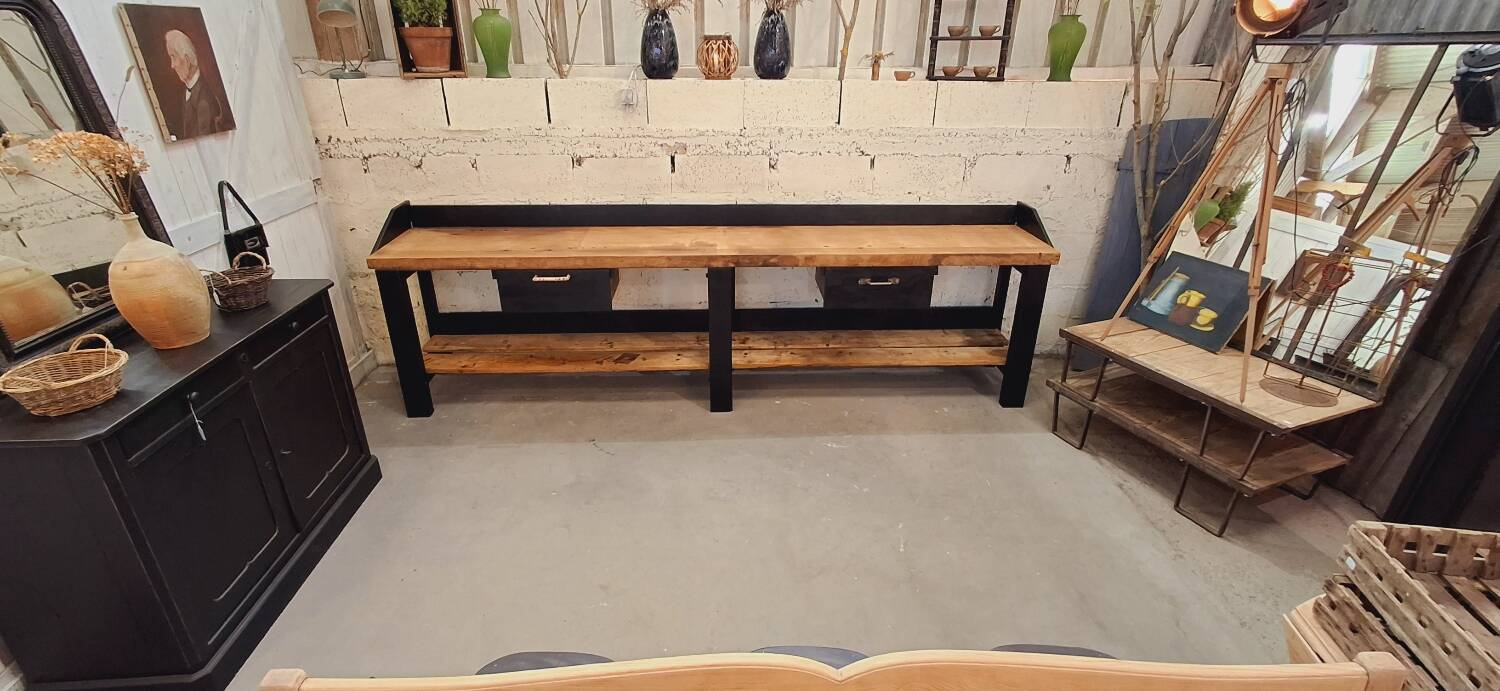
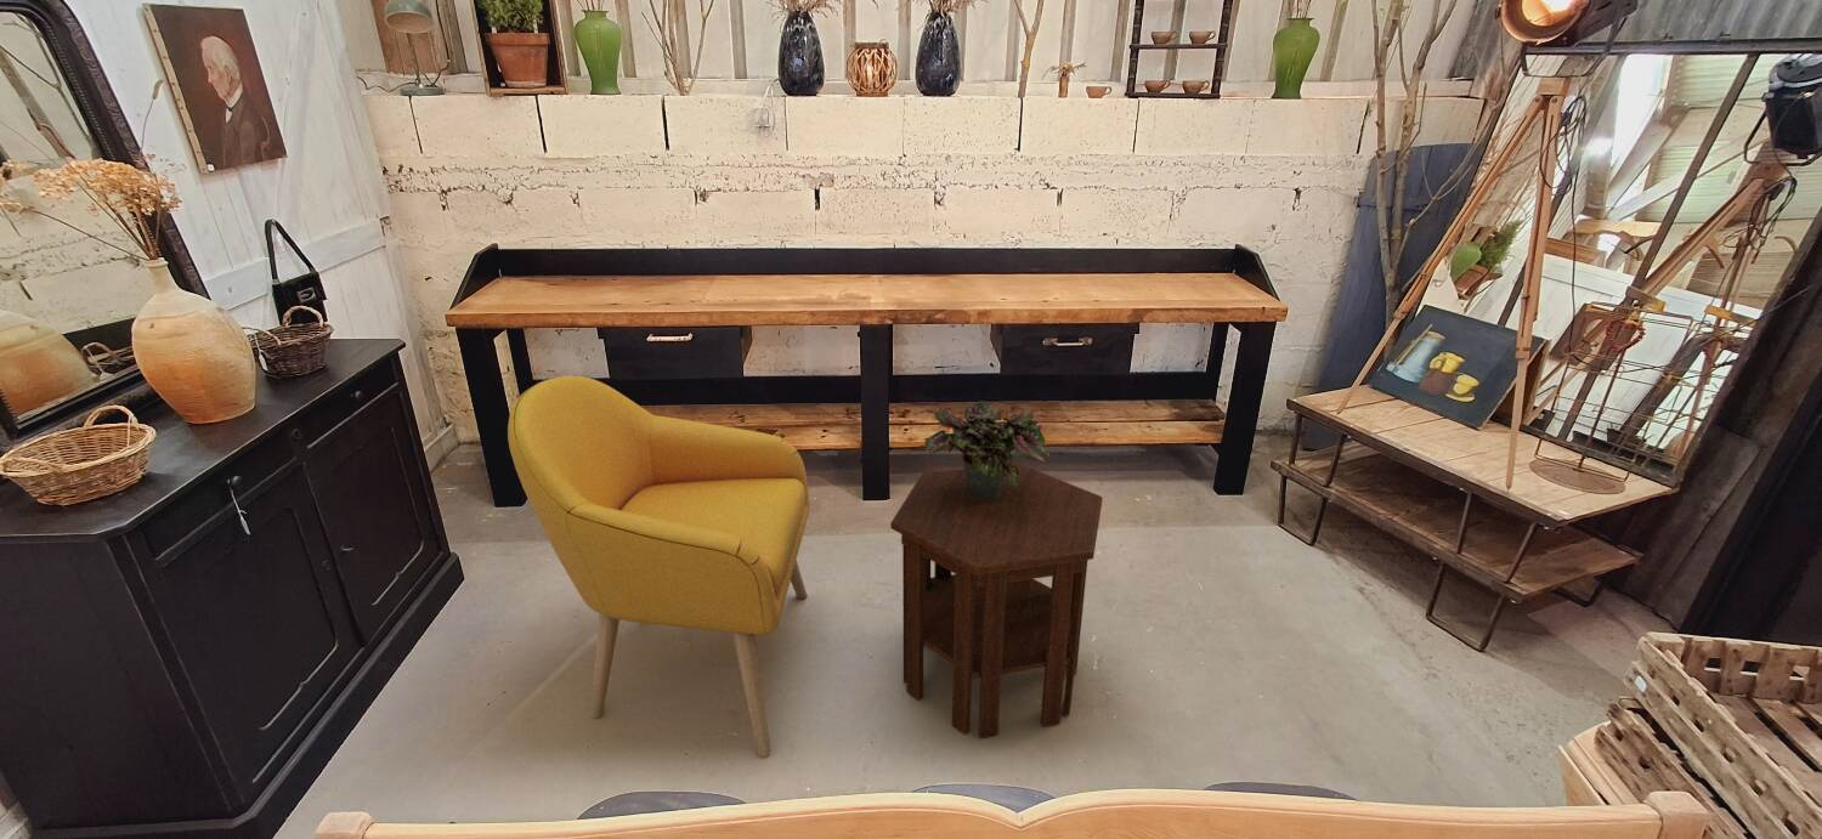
+ side table (995, 594)
+ armchair (672, 535)
+ potted plant (988, 454)
